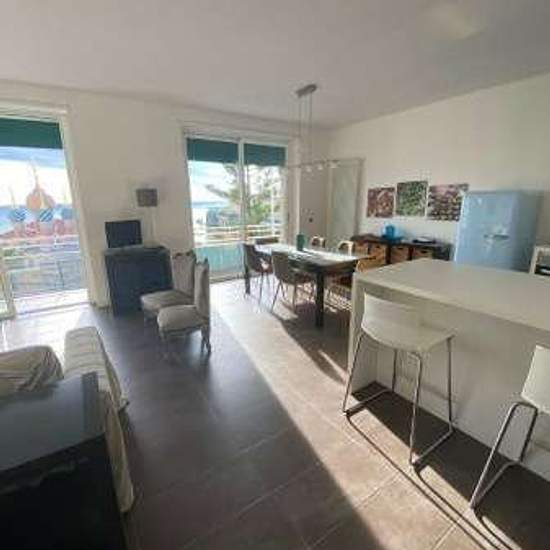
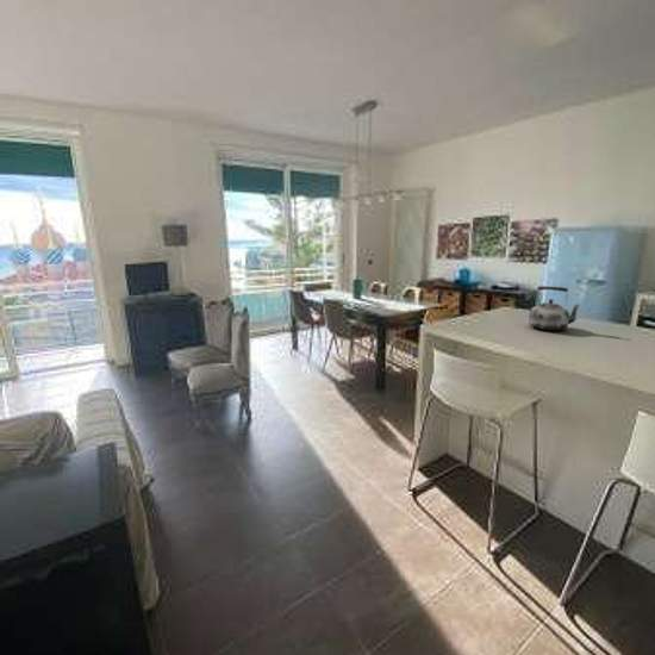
+ kettle (555, 307)
